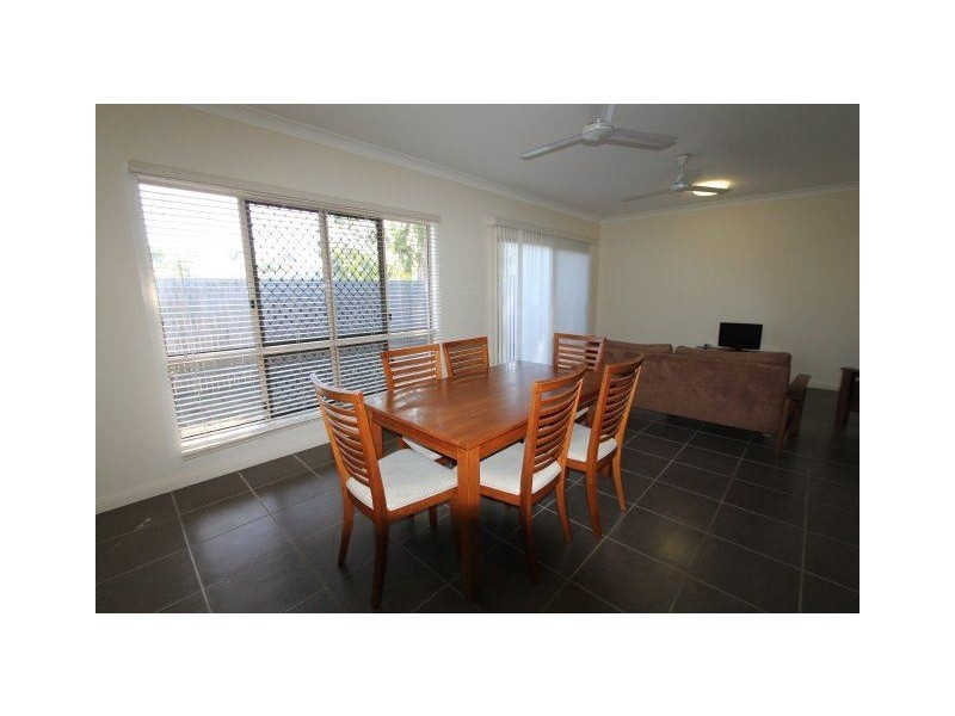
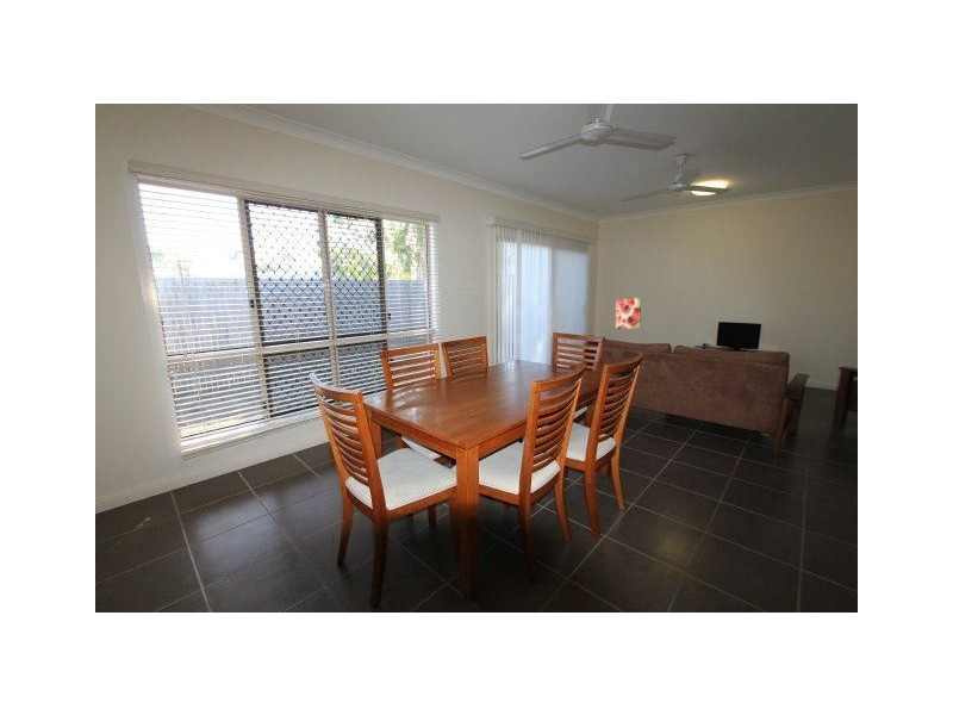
+ wall art (628, 313)
